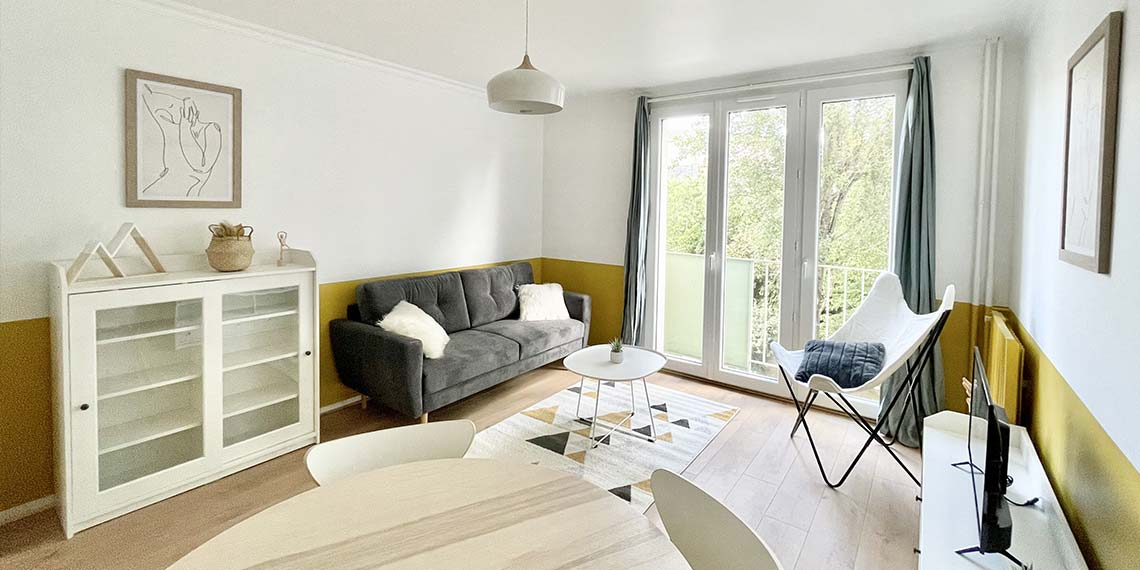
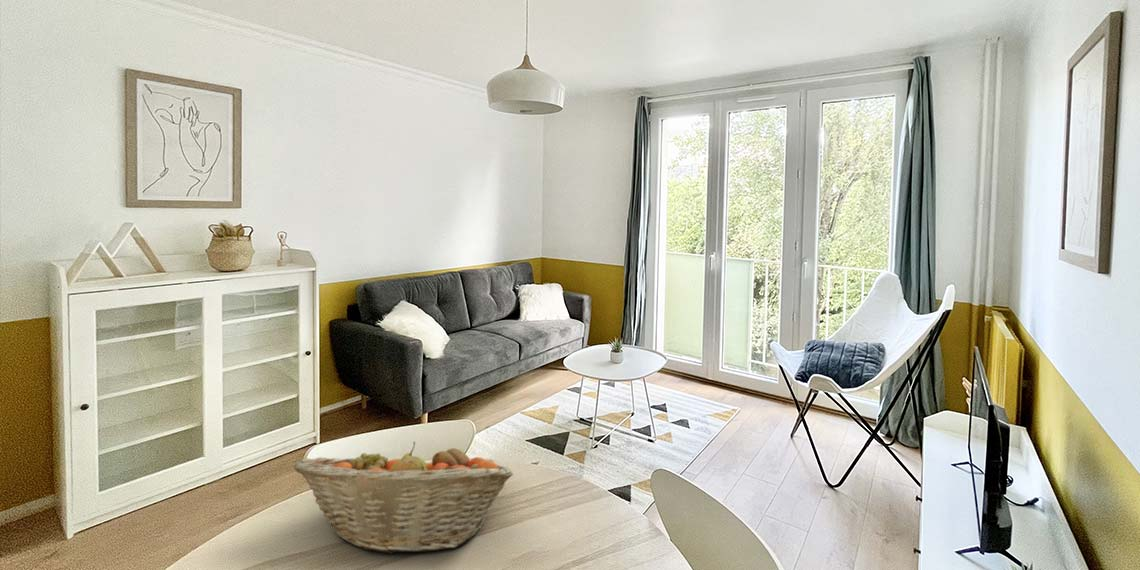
+ fruit basket (406, 483)
